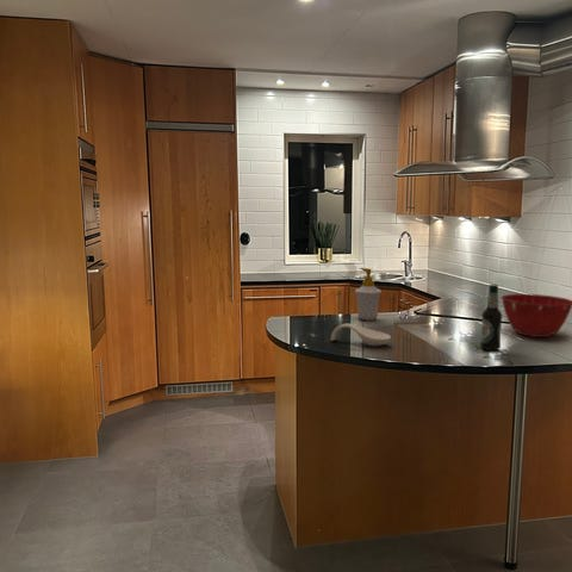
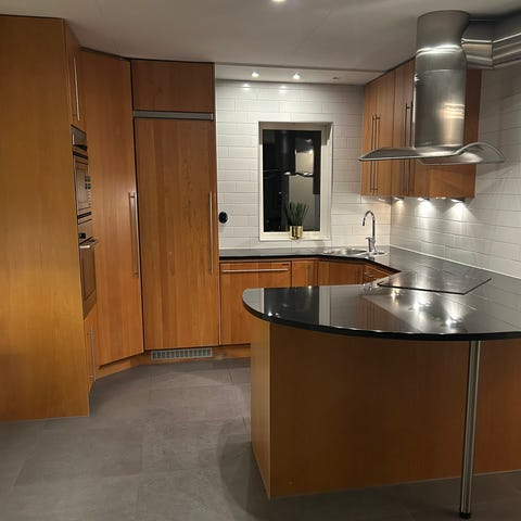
- mixing bowl (535, 316)
- soap bottle (367, 293)
- bottle (491, 317)
- spoon rest (360, 334)
